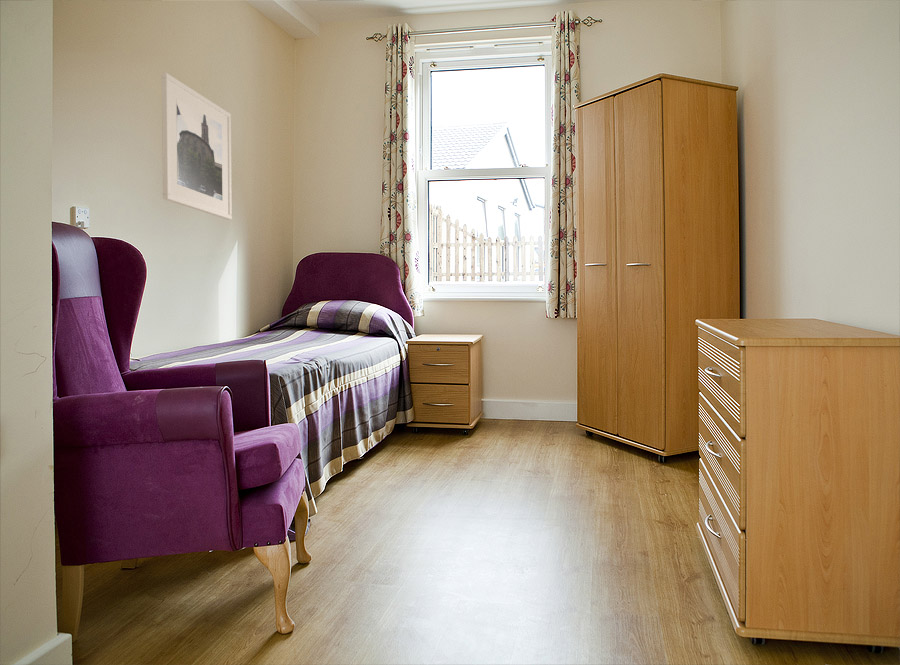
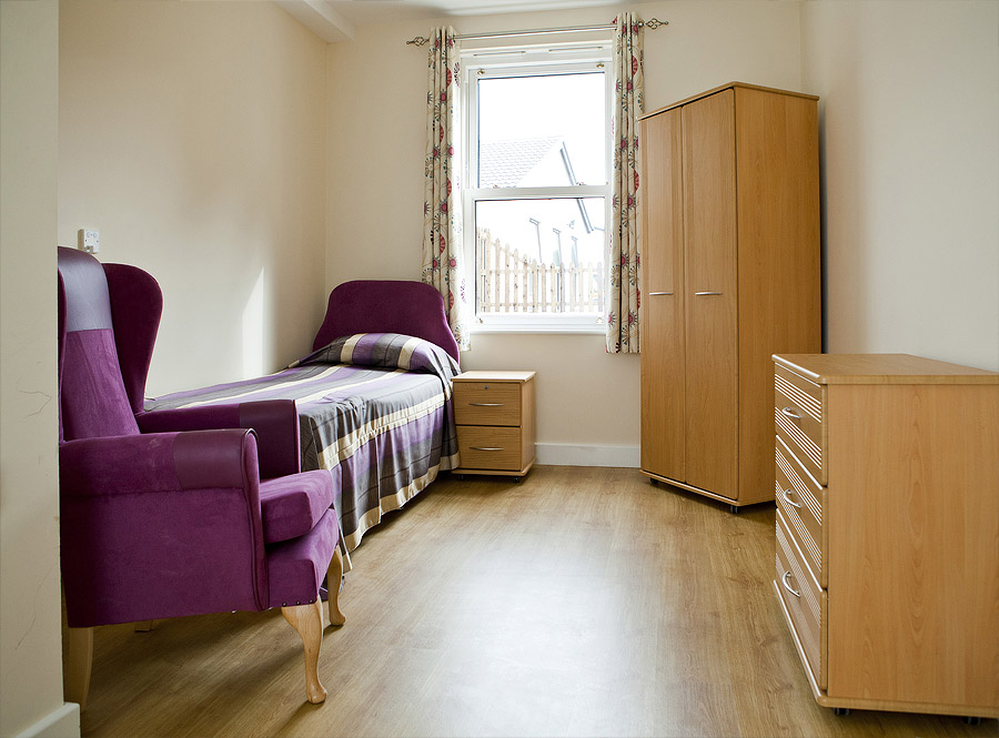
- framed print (199, 152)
